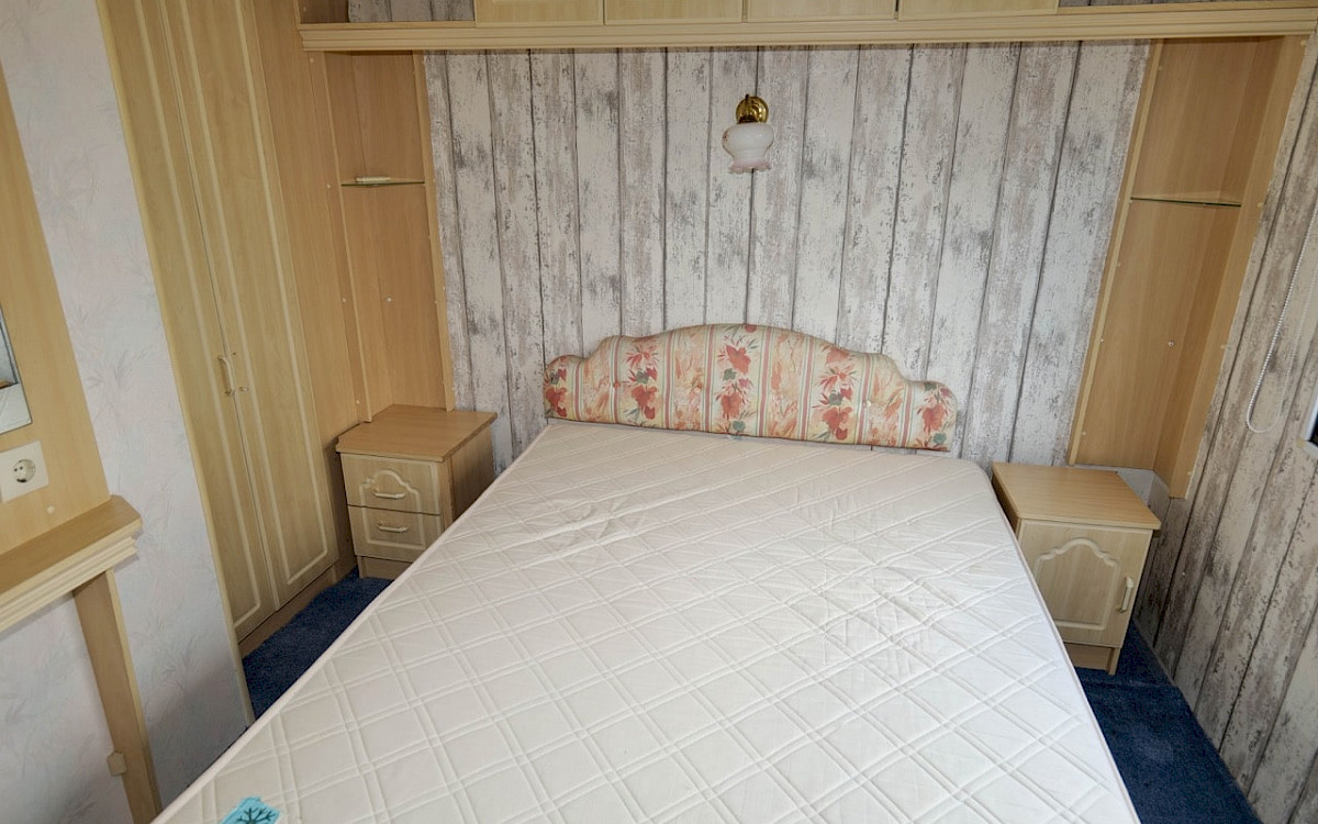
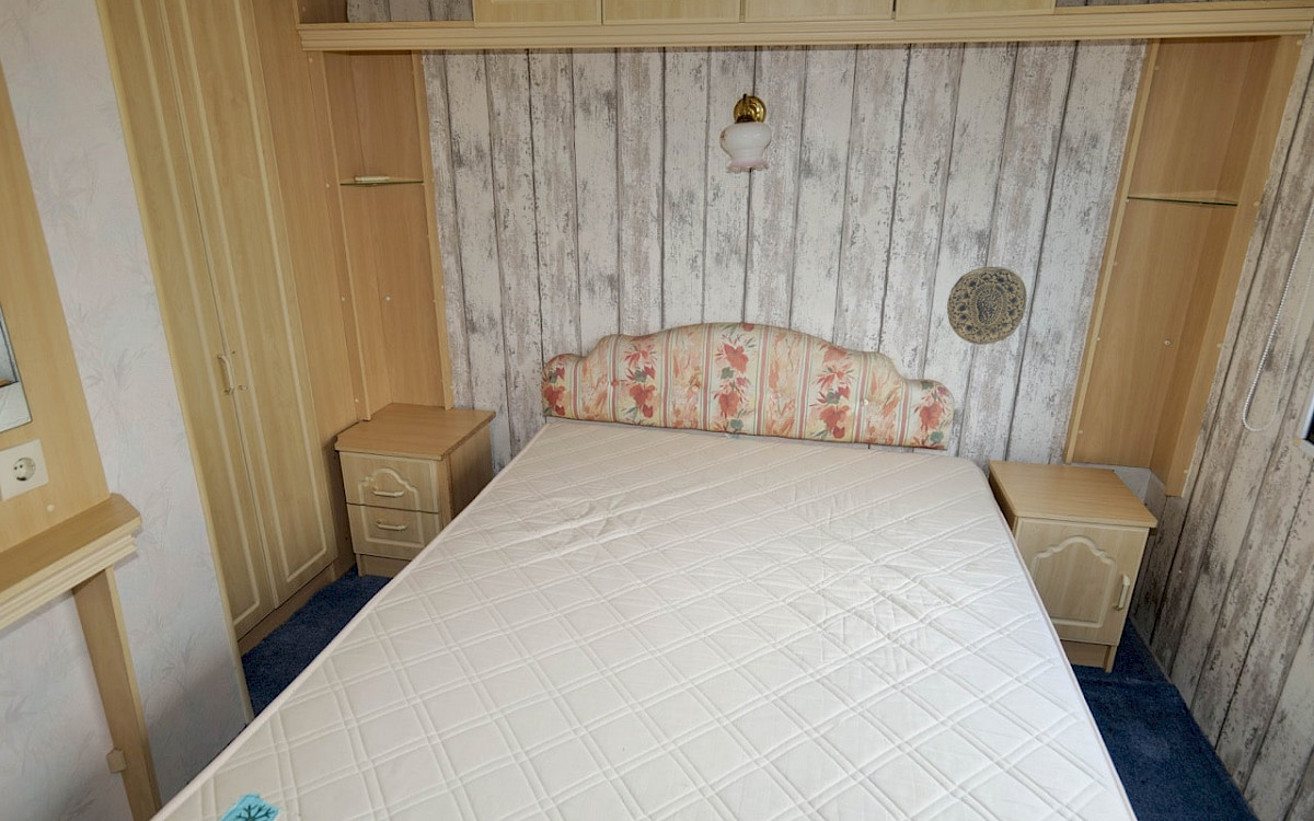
+ decorative plate (986, 305)
